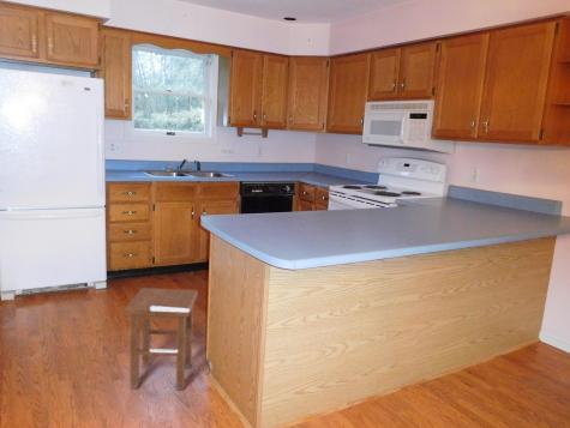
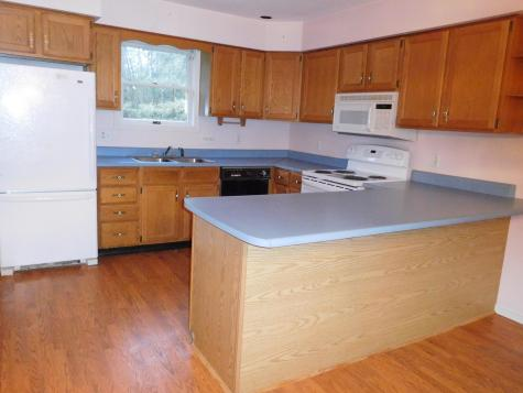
- stool (162, 333)
